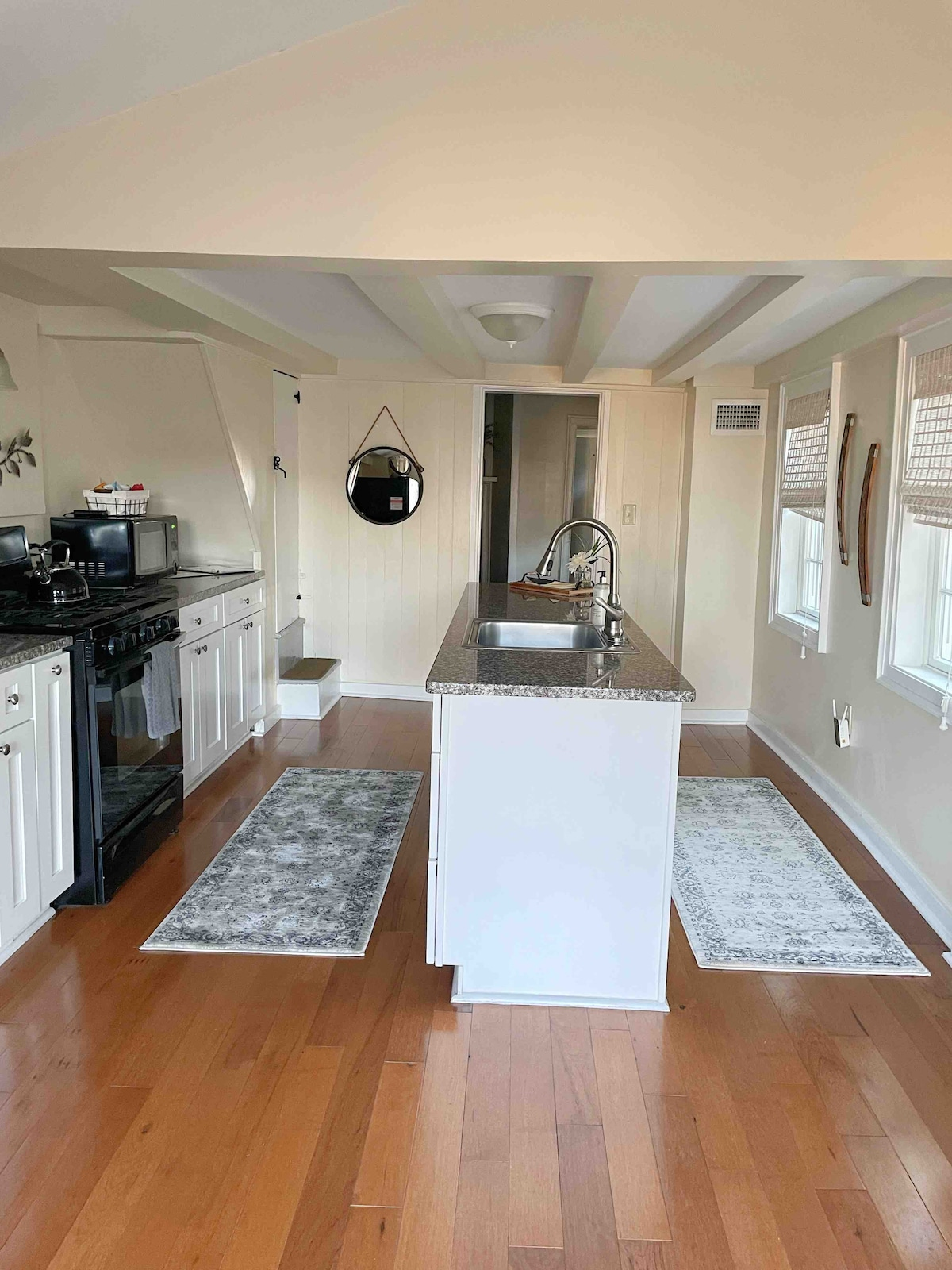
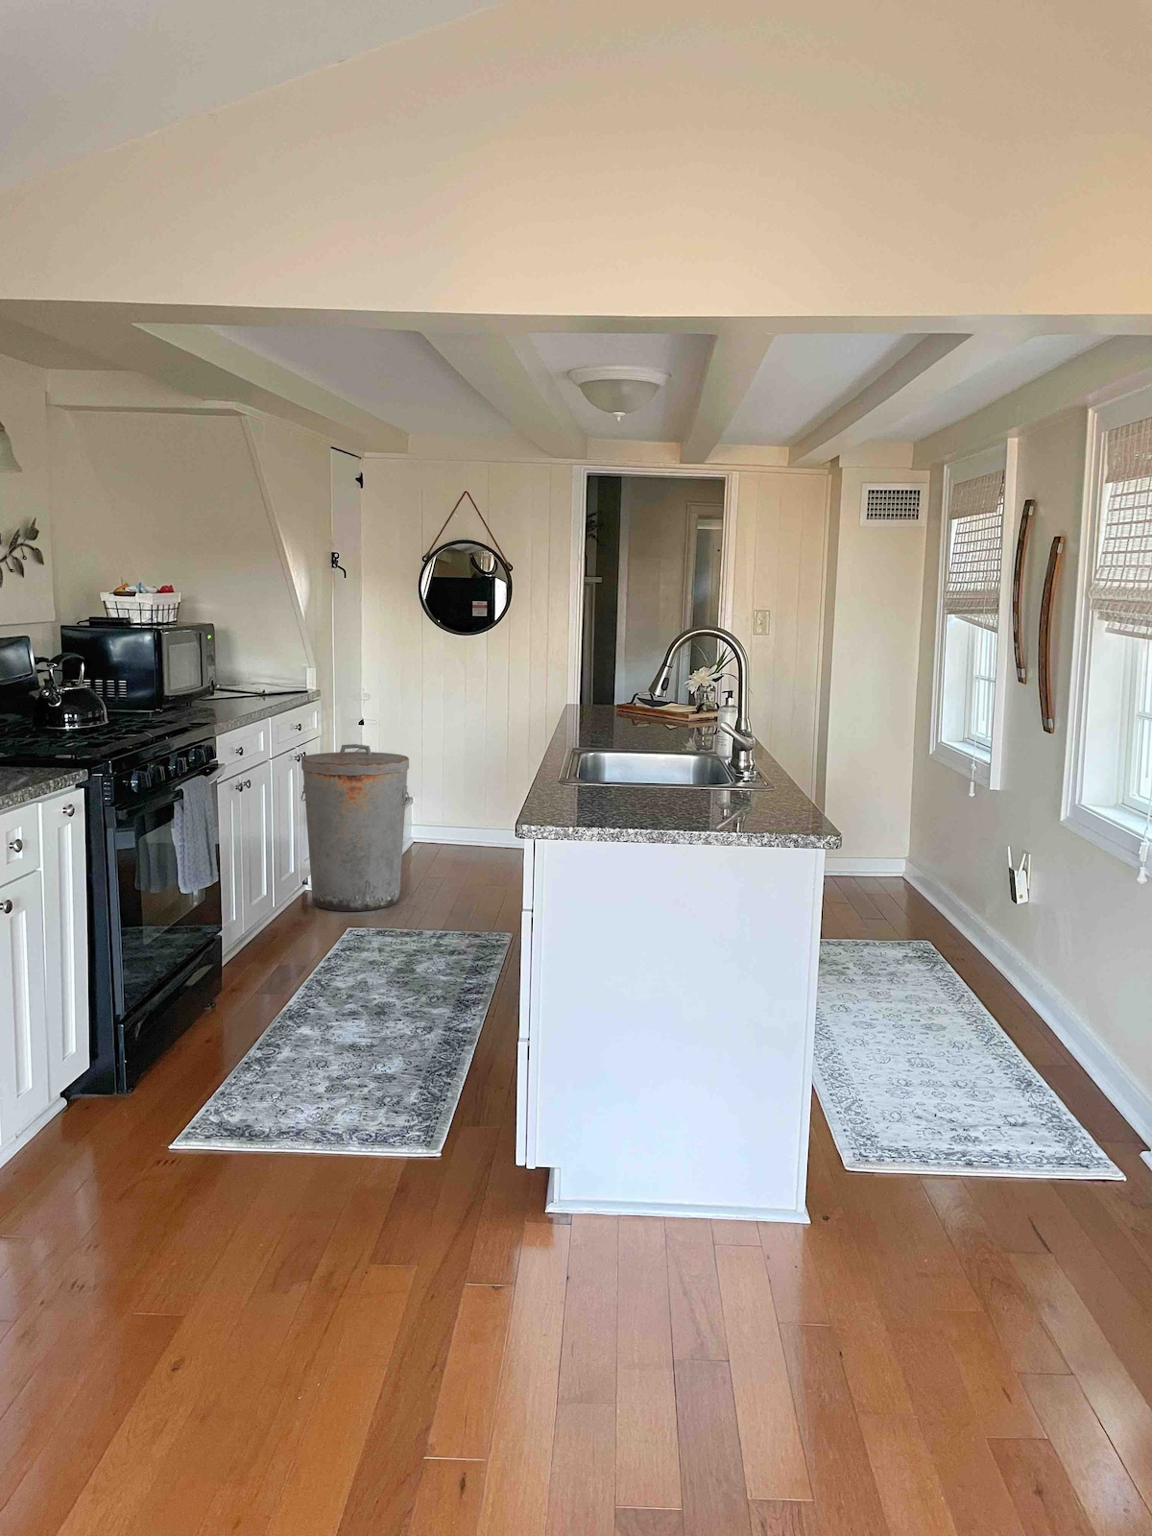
+ trash can (356, 822)
